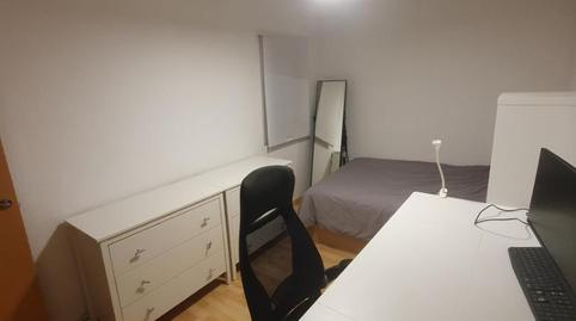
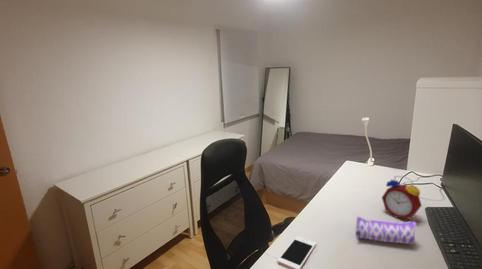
+ pencil case (383, 228)
+ cell phone (297, 252)
+ alarm clock (402, 195)
